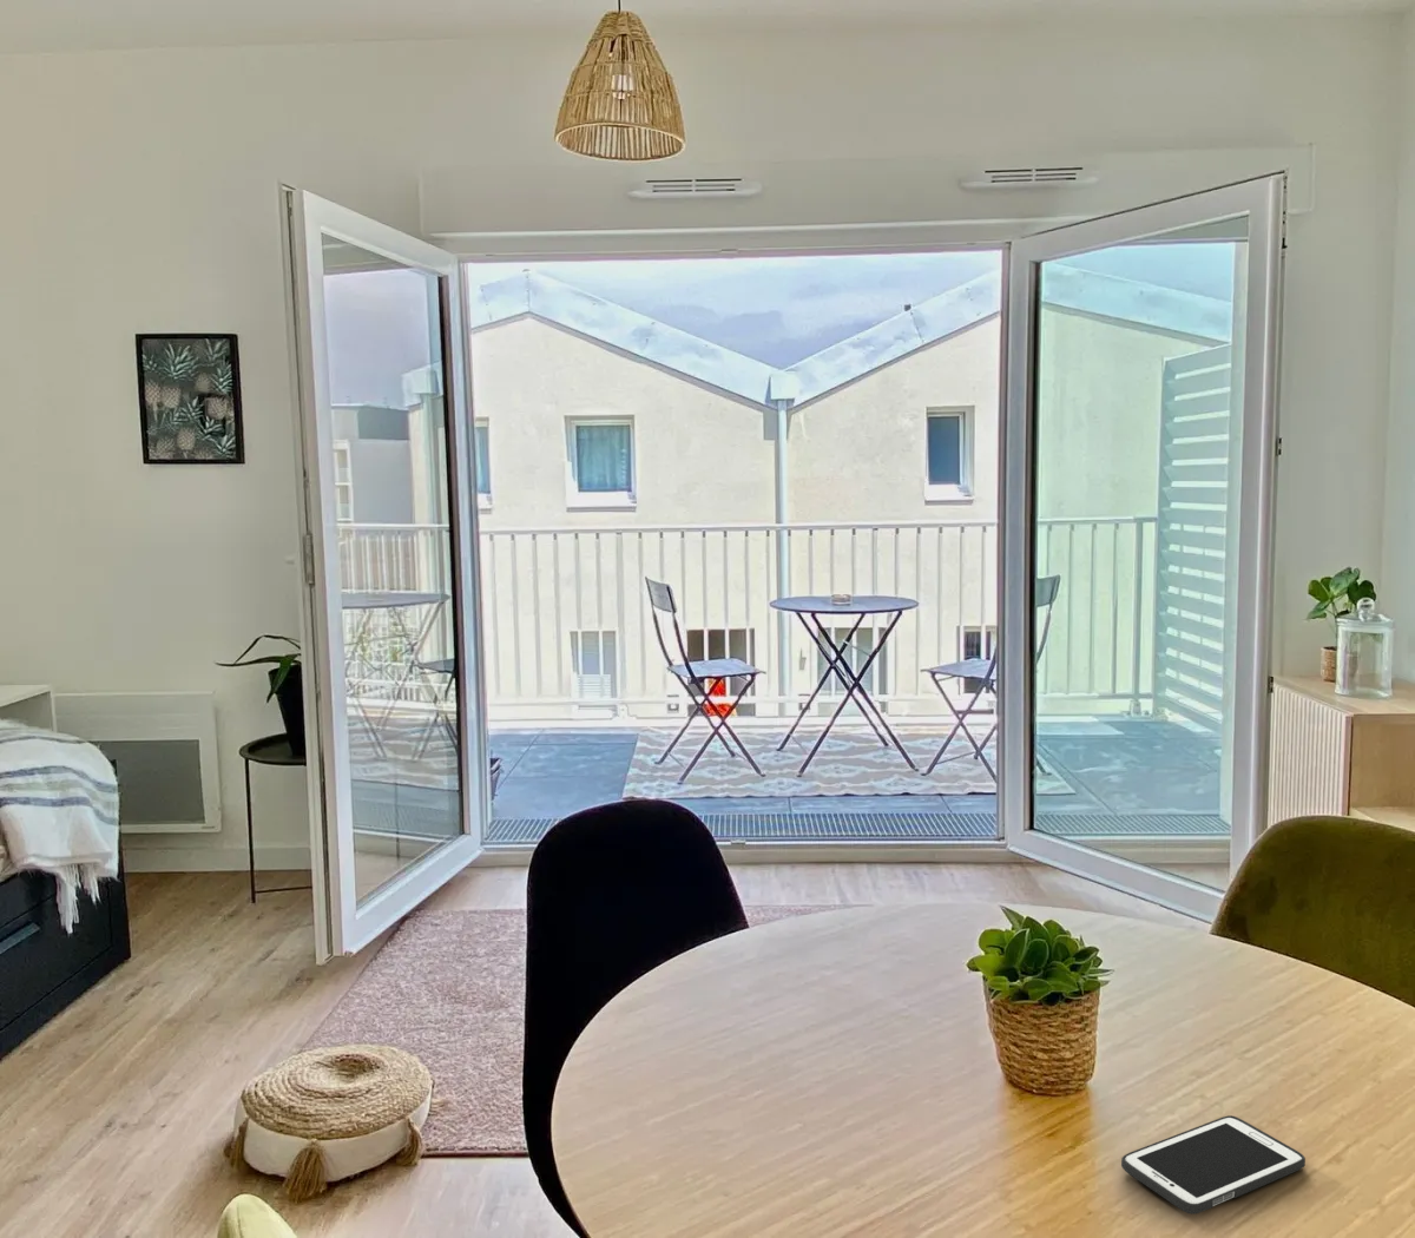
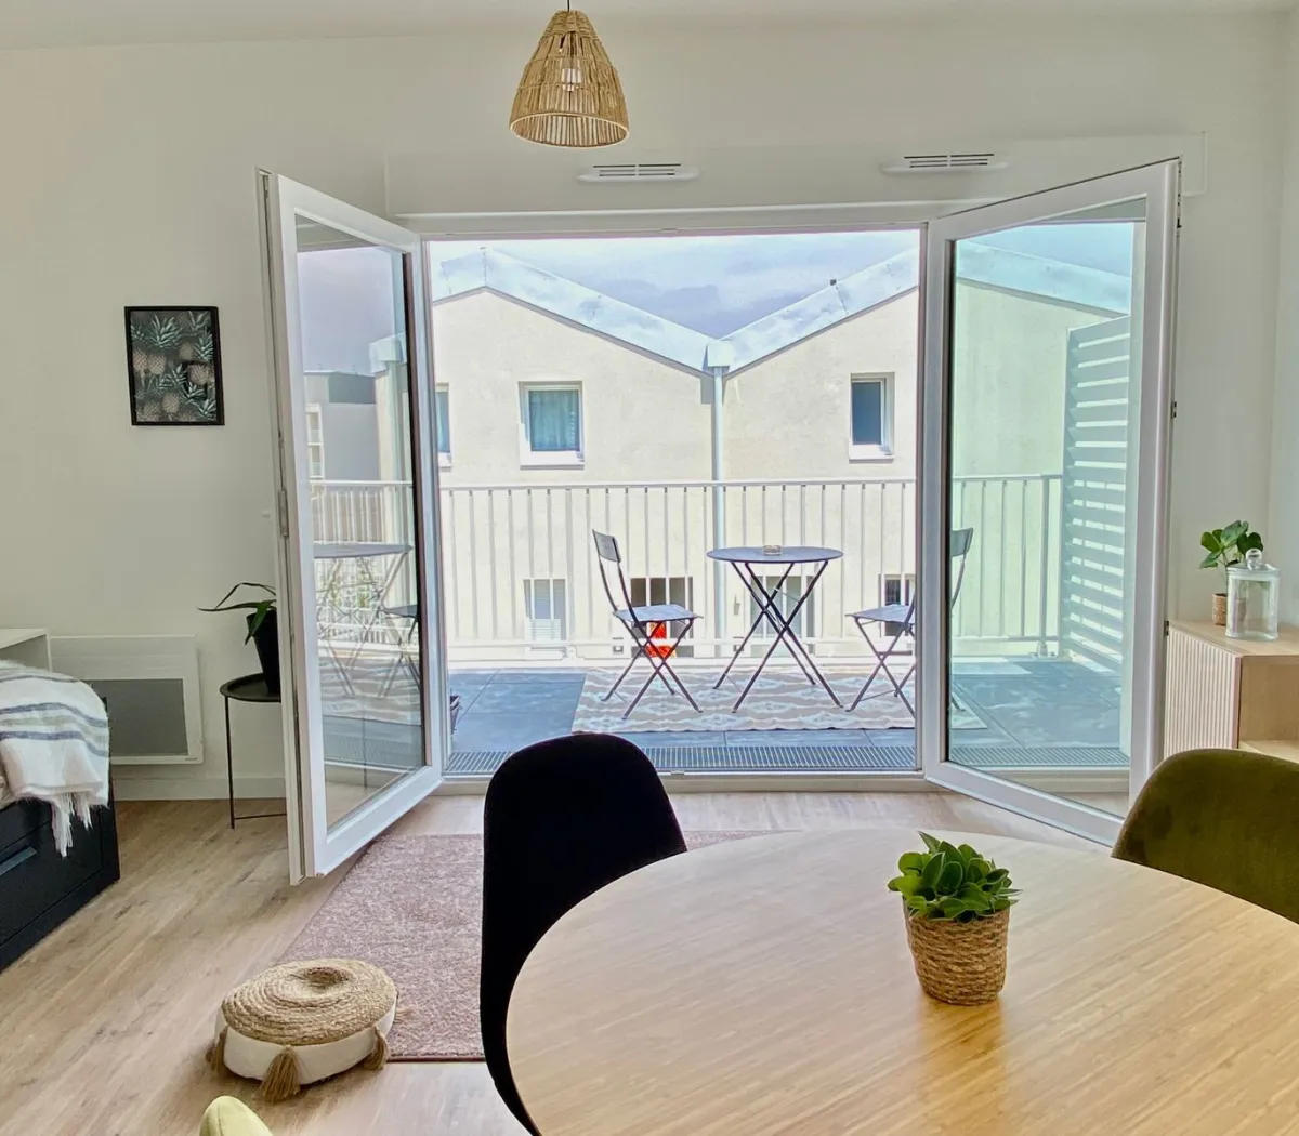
- cell phone (1212, 1161)
